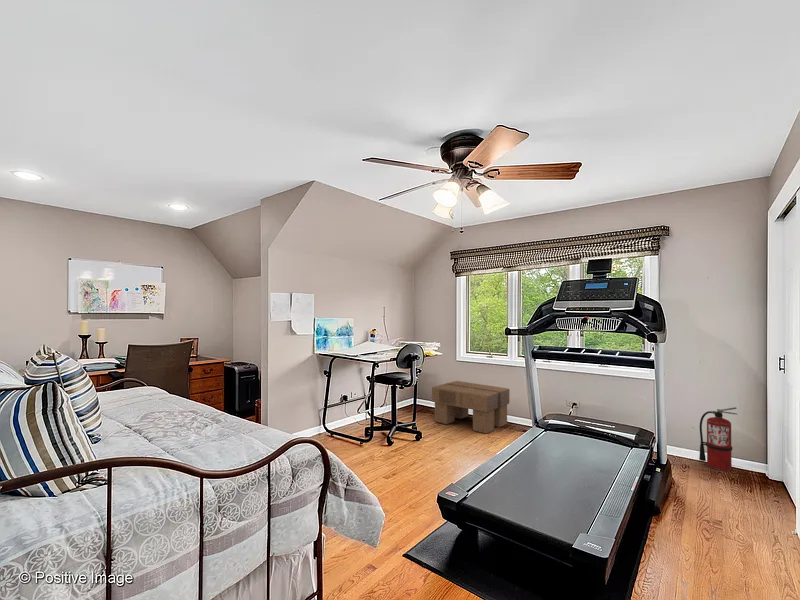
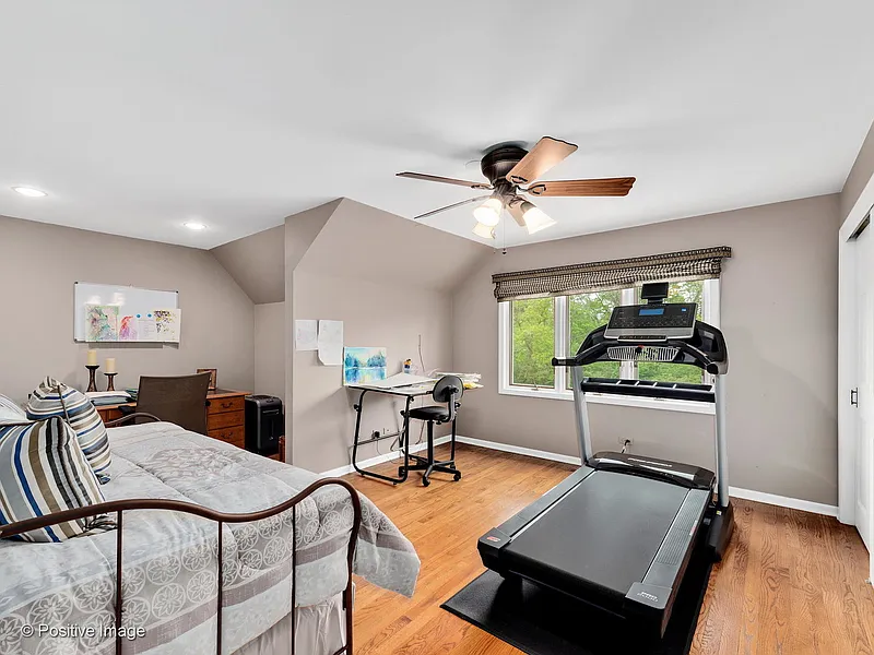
- fire extinguisher (717, 435)
- footstool (470, 405)
